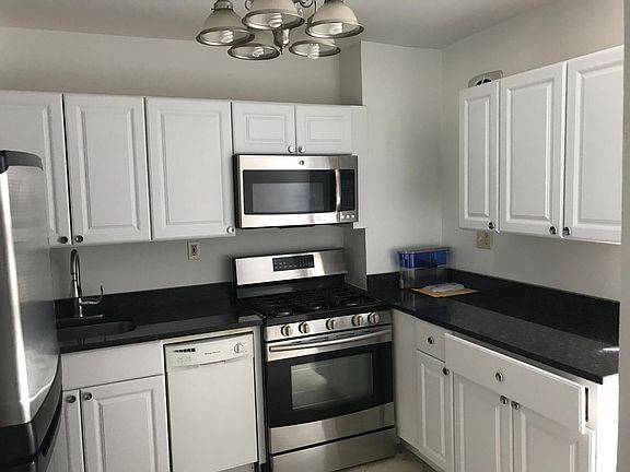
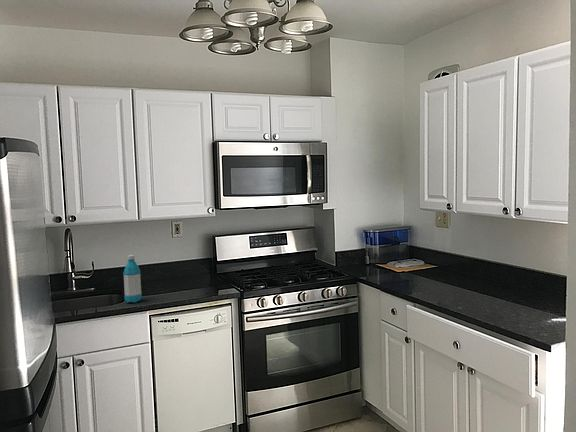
+ water bottle (132, 278)
